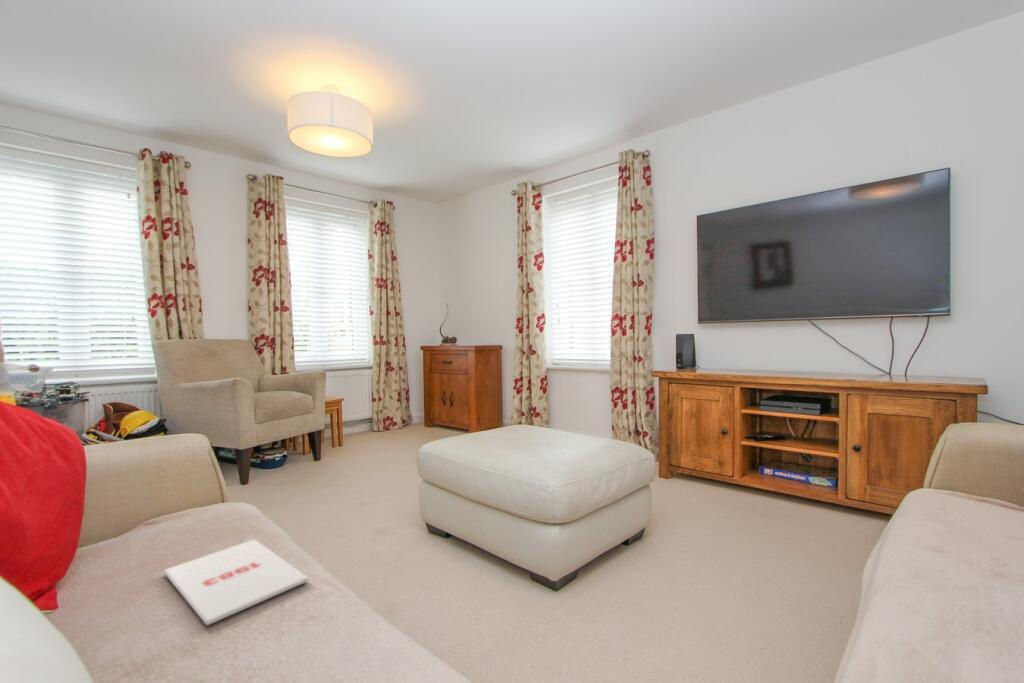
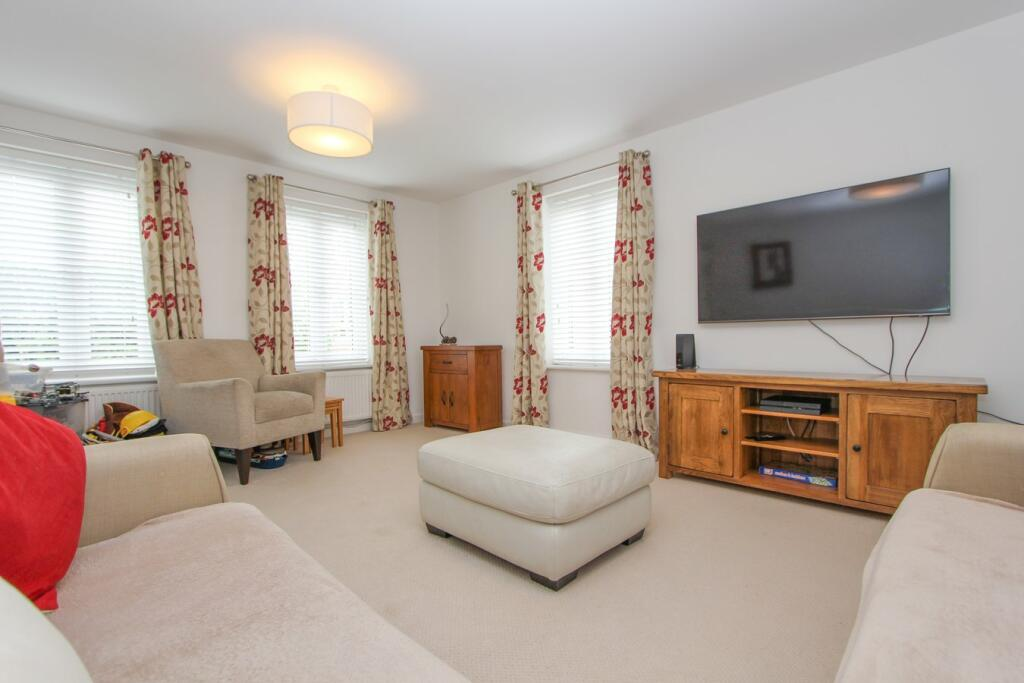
- magazine (234, 575)
